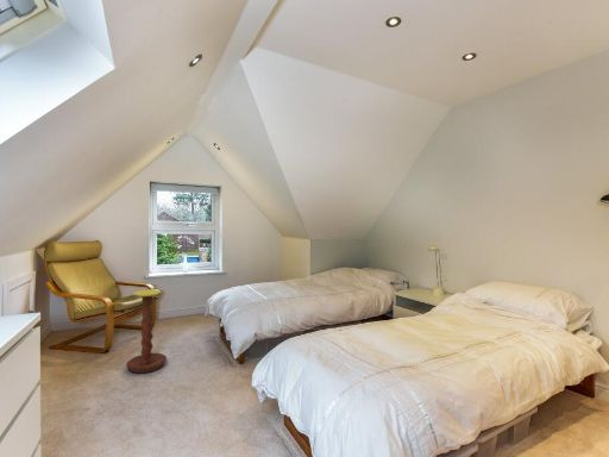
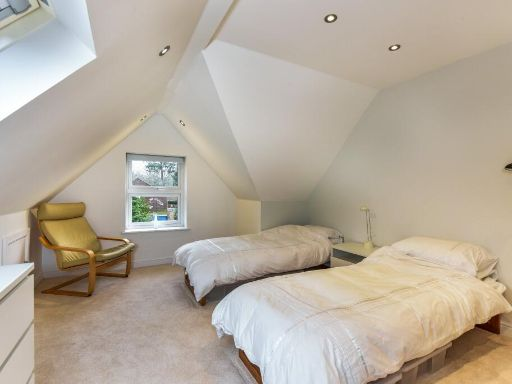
- side table (146, 328)
